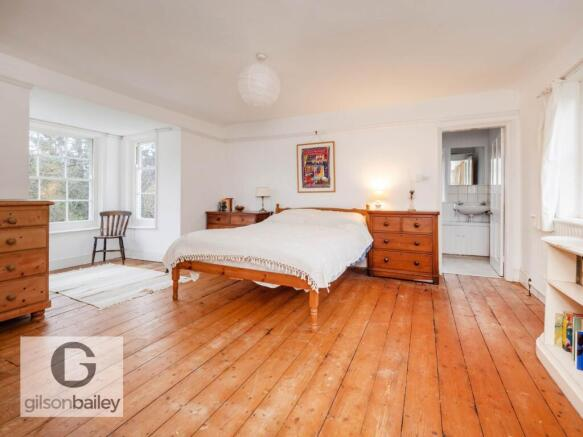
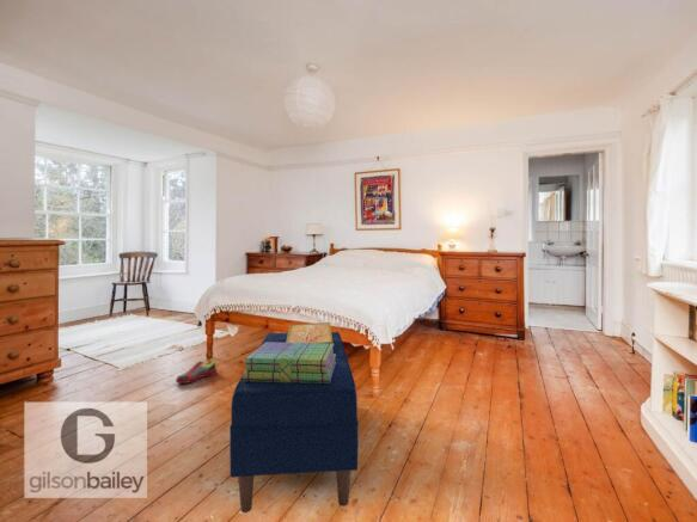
+ bench (300, 398)
+ shoe (196, 369)
+ decorative box (310, 340)
+ stack of books (293, 360)
